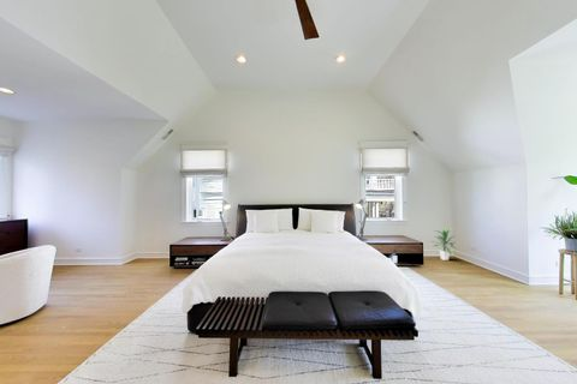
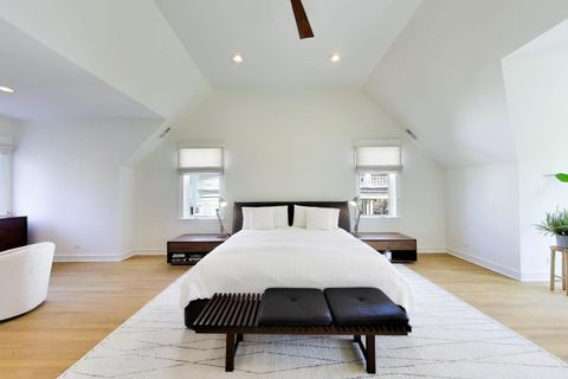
- indoor plant (444, 242)
